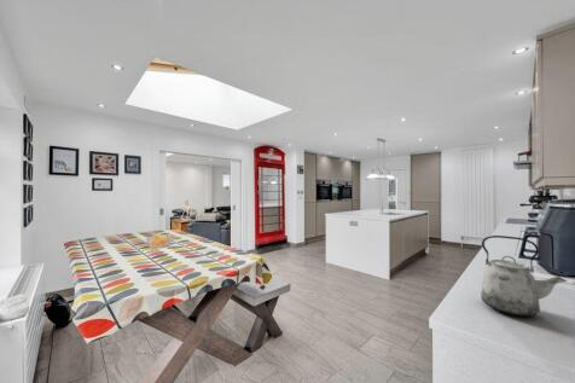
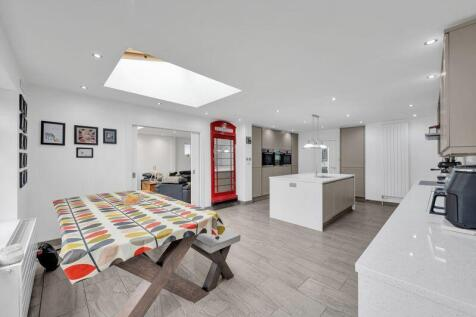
- kettle (519, 274)
